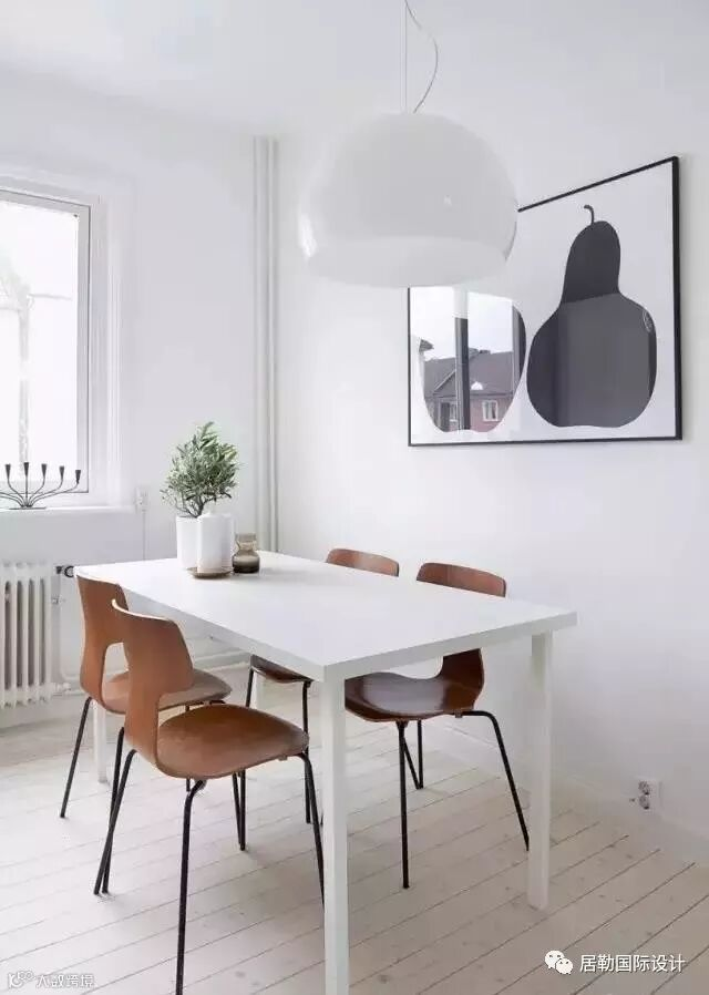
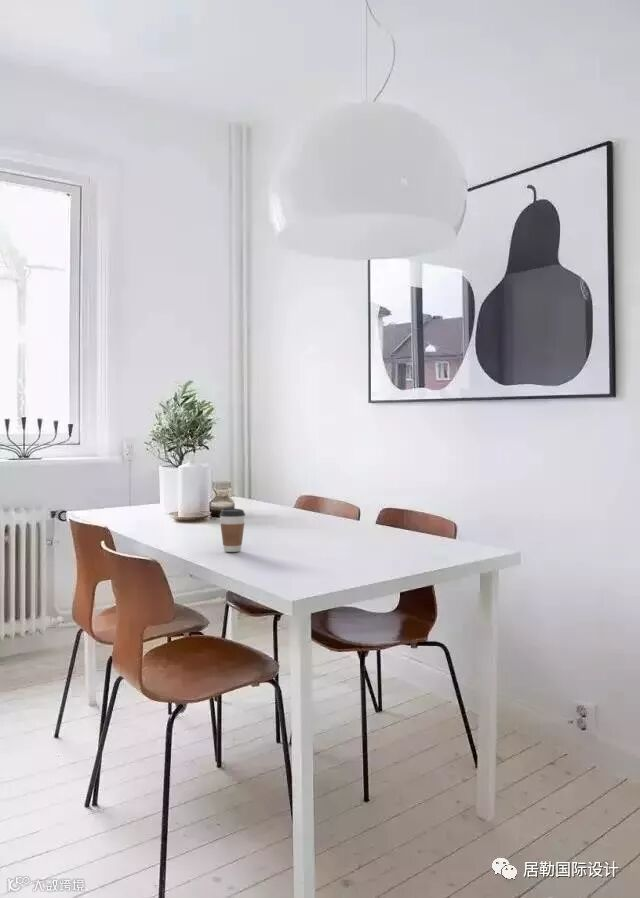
+ coffee cup (232, 530)
